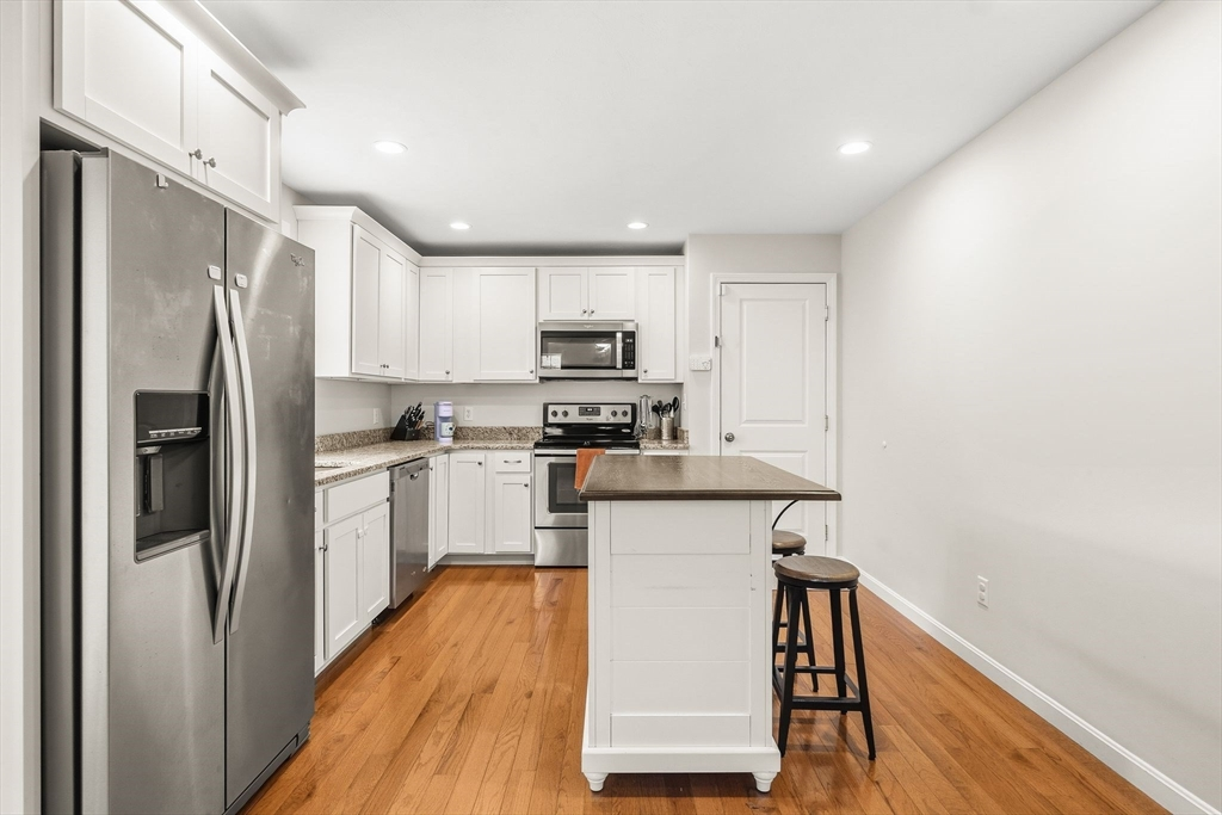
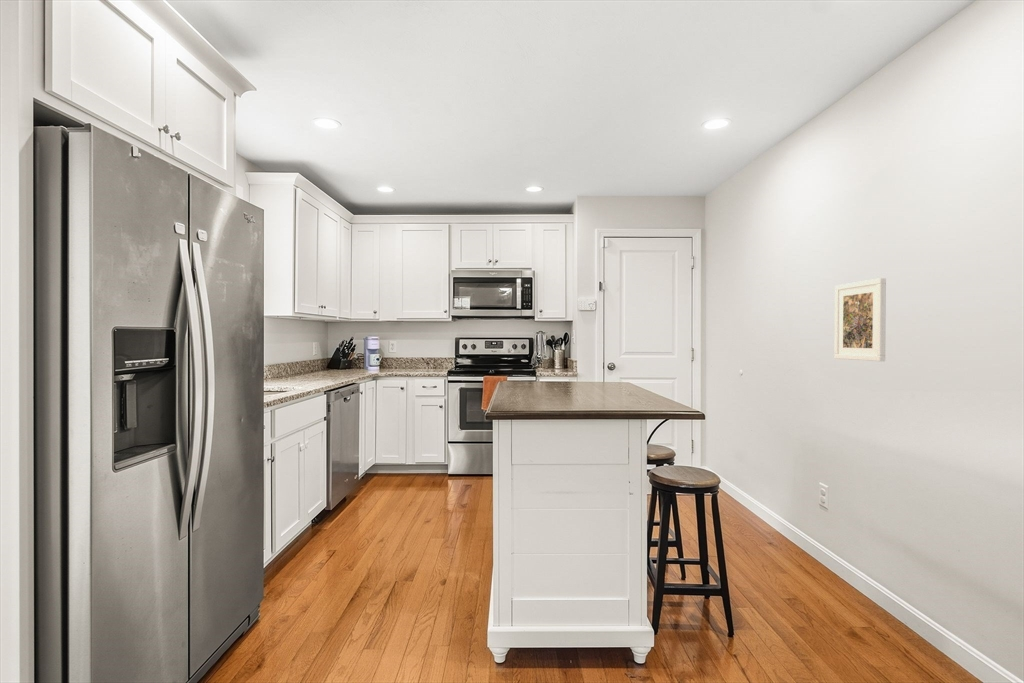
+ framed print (858, 321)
